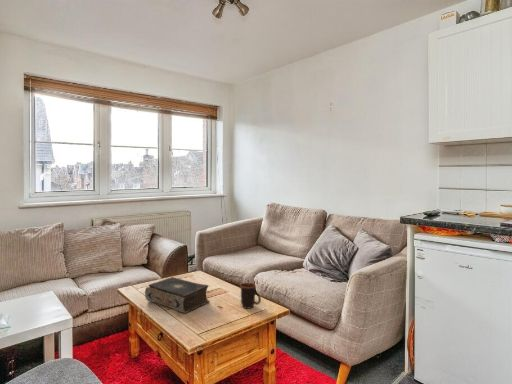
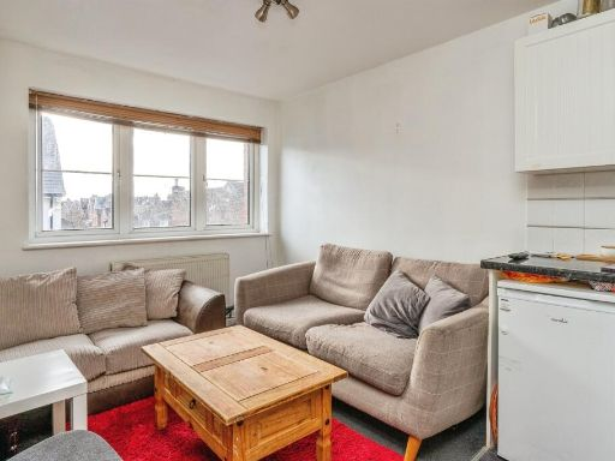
- mug (250, 296)
- book (177, 293)
